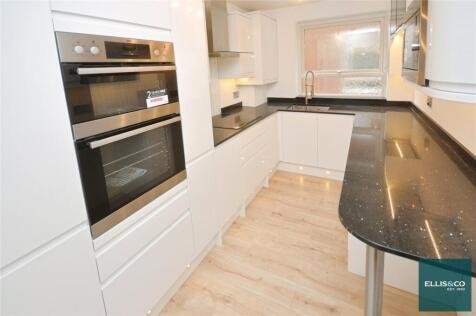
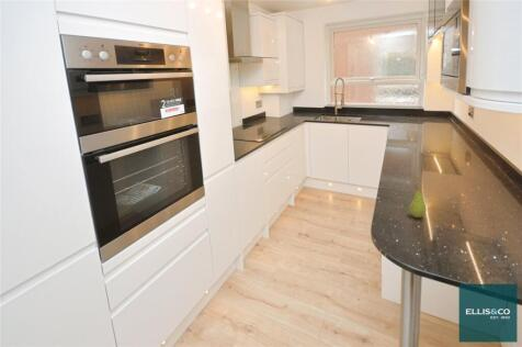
+ fruit (418, 201)
